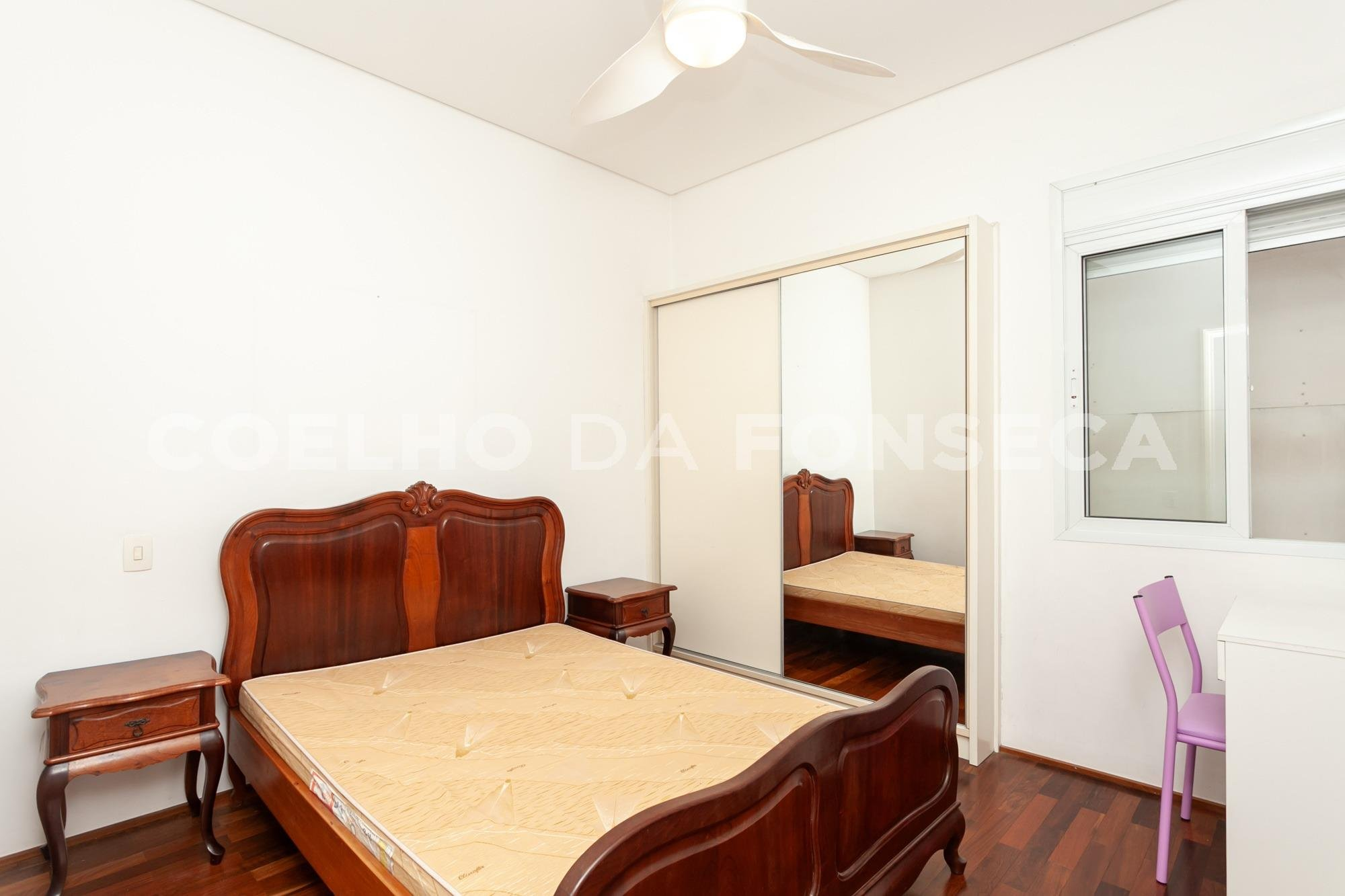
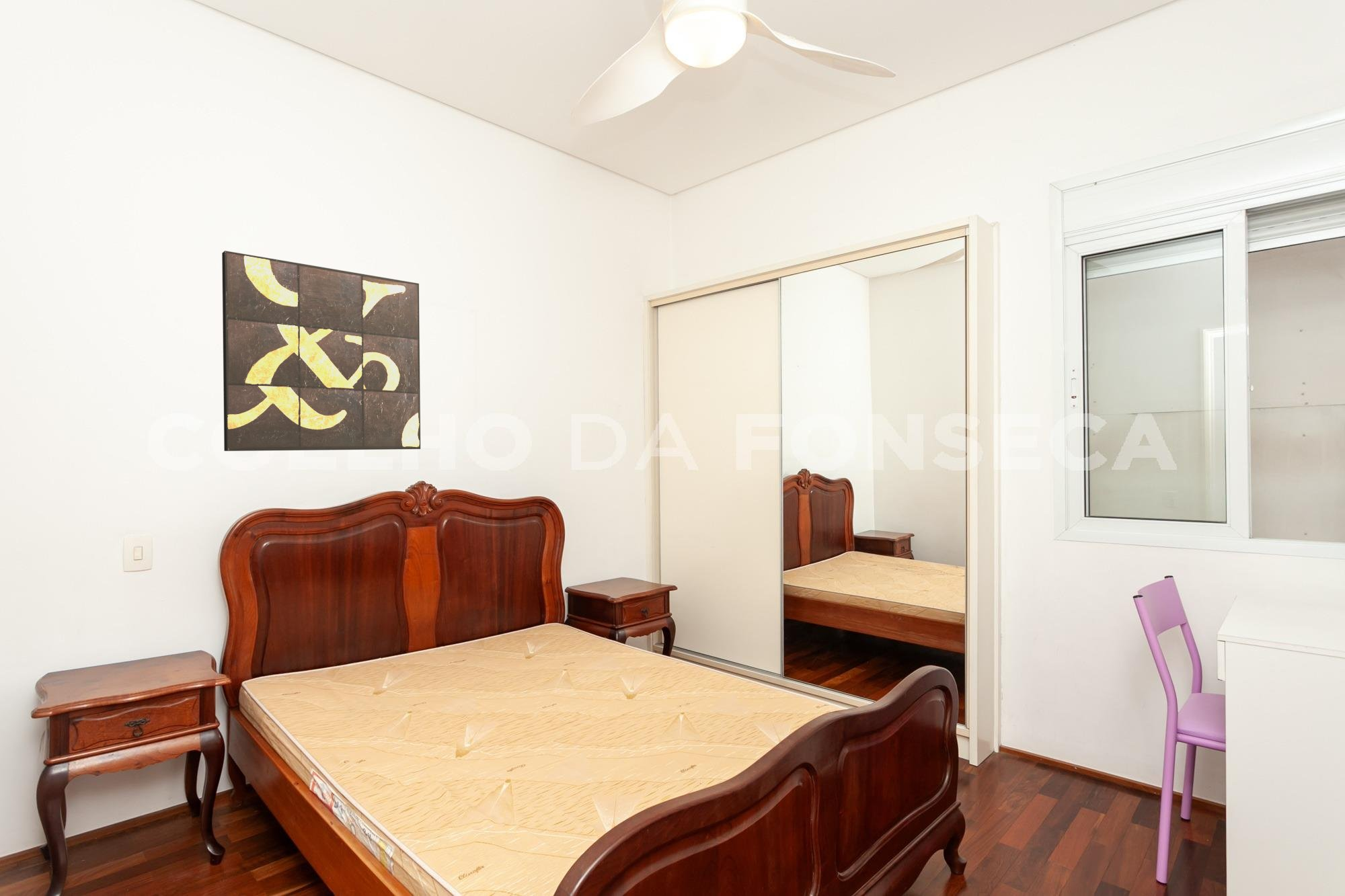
+ wall art (330, 360)
